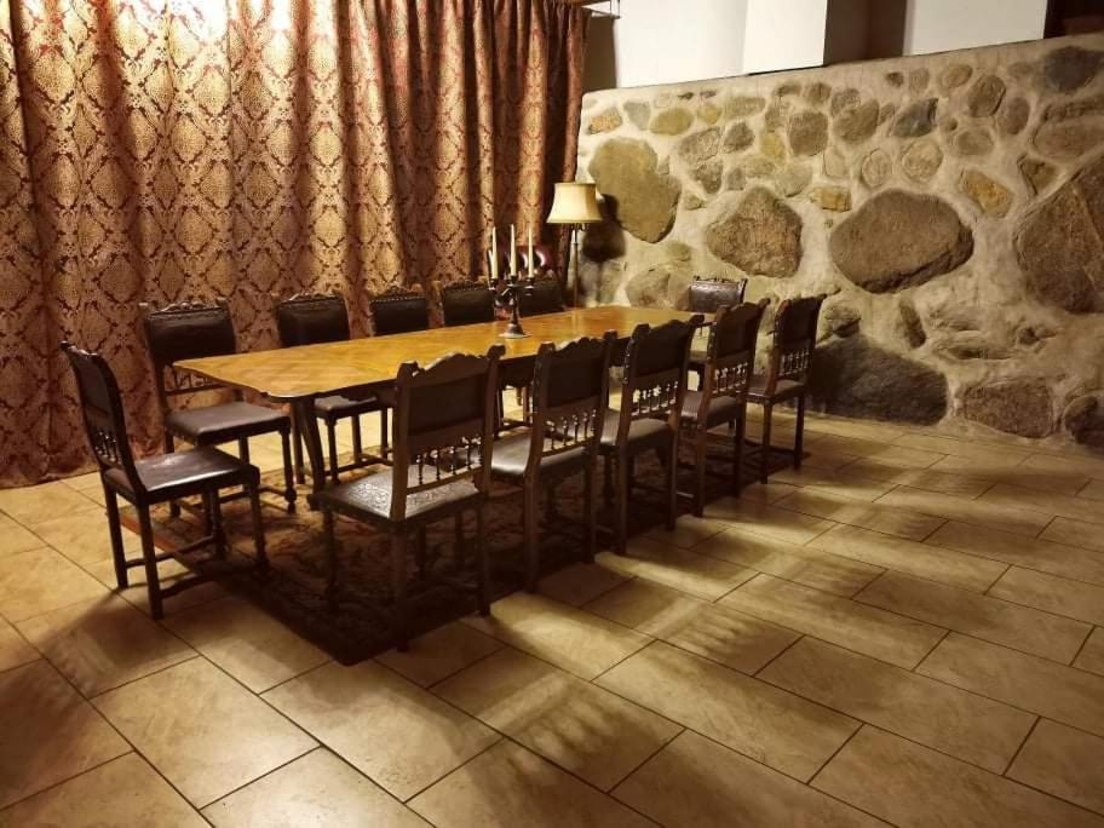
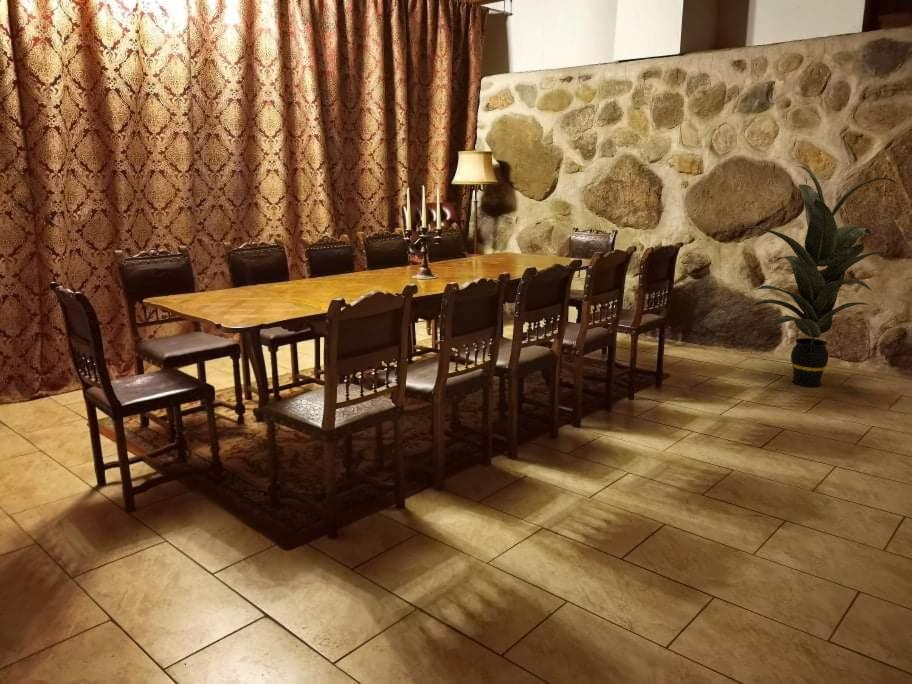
+ indoor plant (811, 277)
